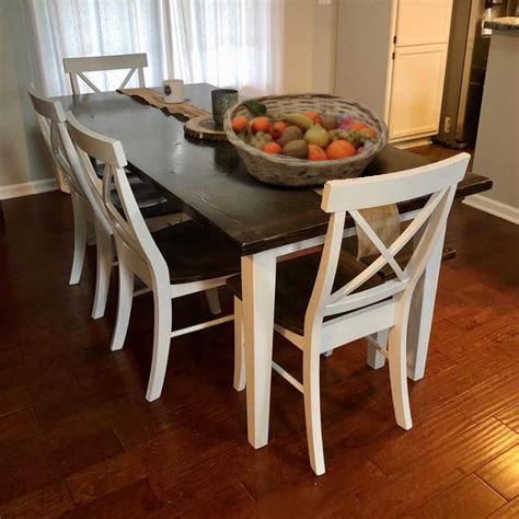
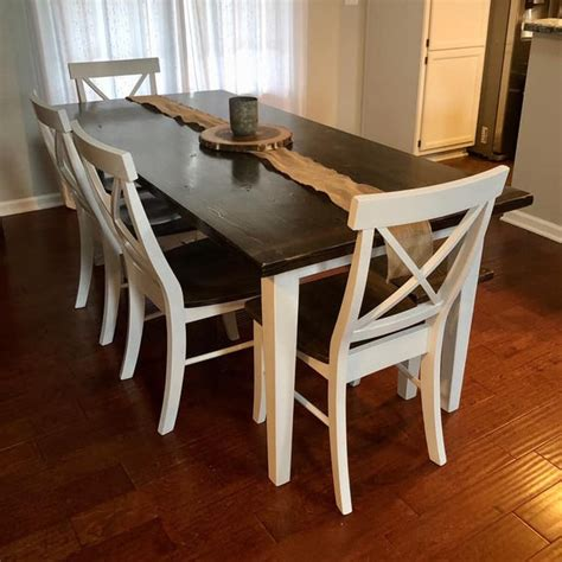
- fruit basket (305, 137)
- mug (175, 91)
